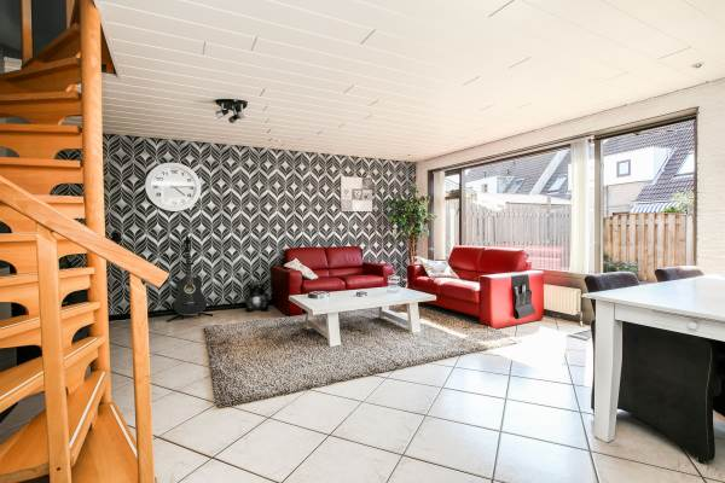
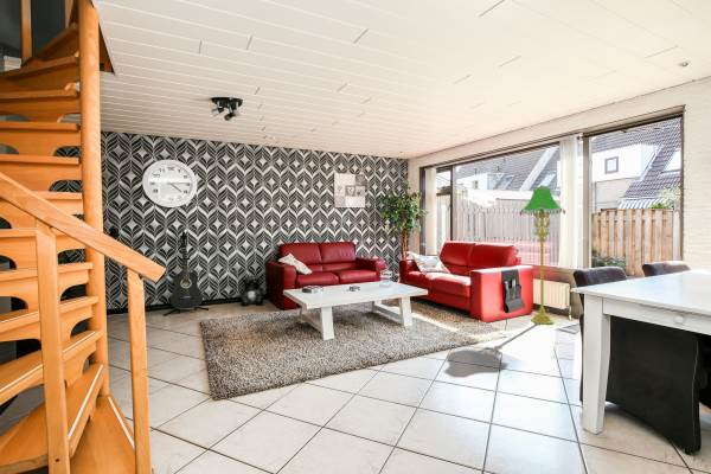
+ floor lamp (542, 254)
